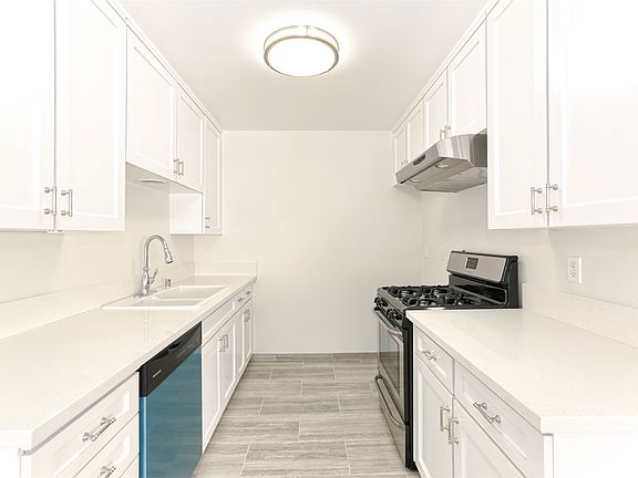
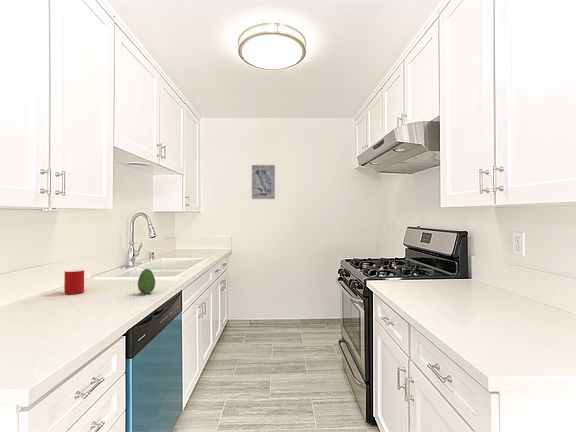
+ wall art (263, 182)
+ cup (73, 281)
+ fruit (146, 281)
